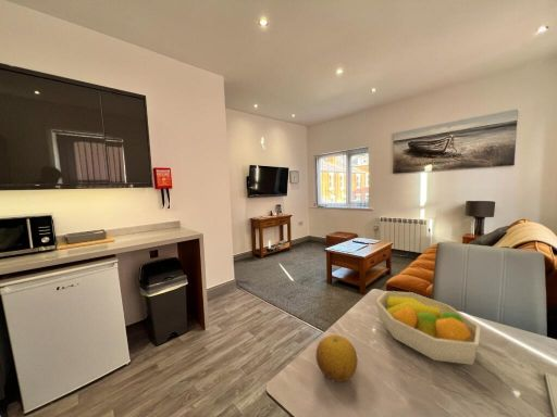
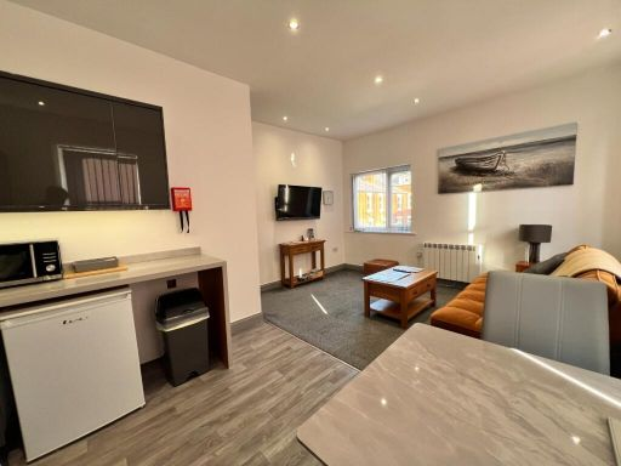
- fruit bowl (421, 318)
- fruit (336, 356)
